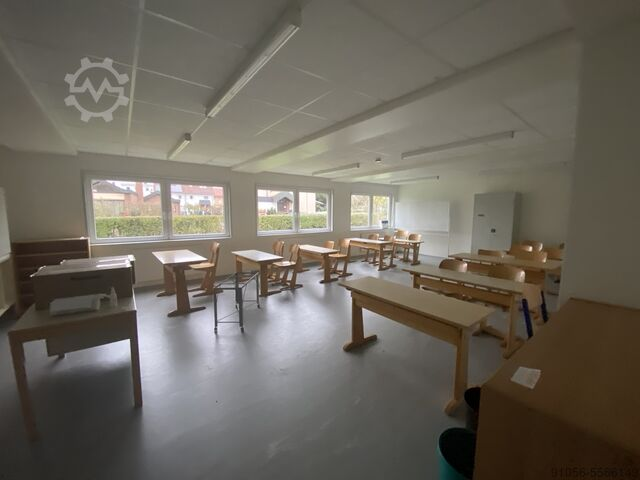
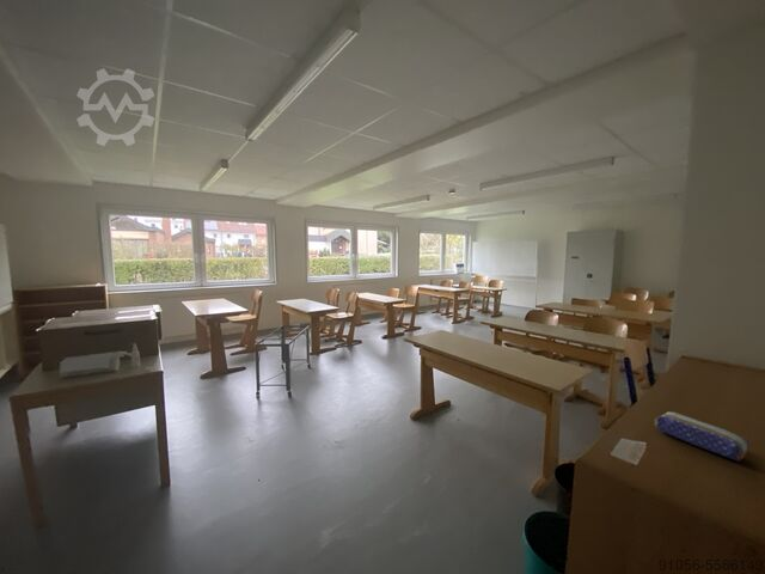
+ pencil case (698, 433)
